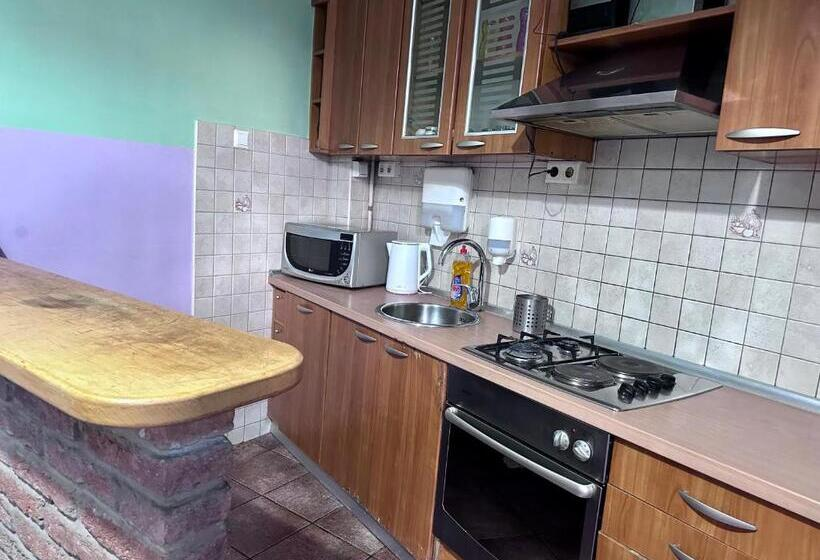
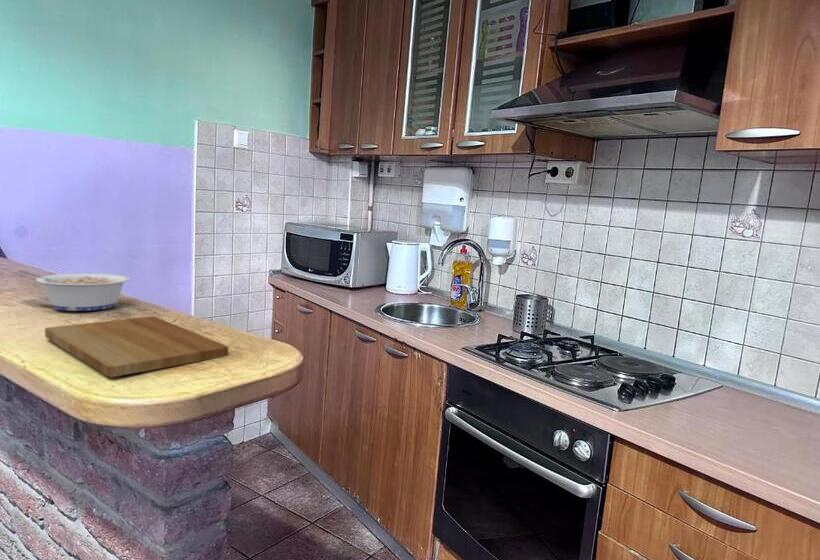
+ legume (81, 289)
+ cutting board (135, 341)
